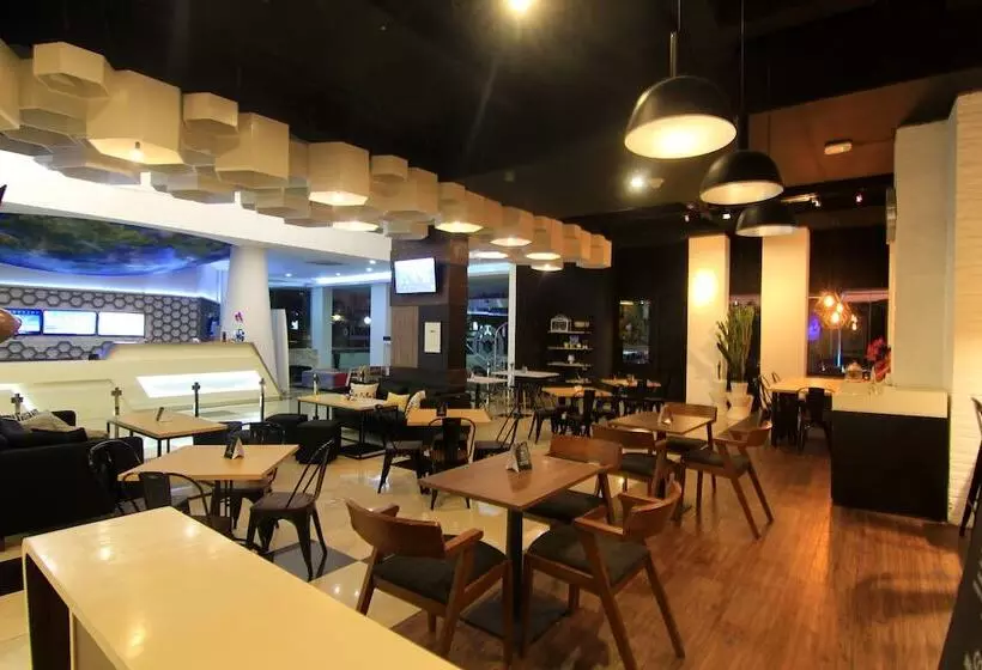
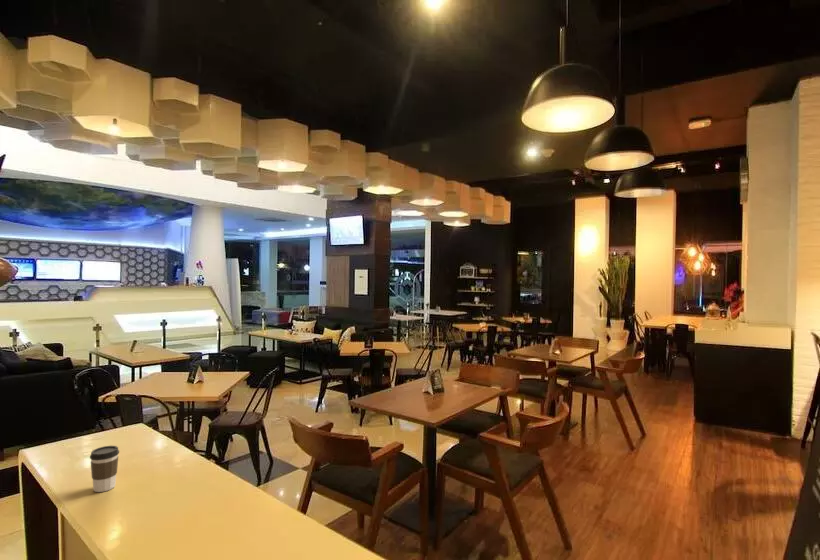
+ coffee cup (104, 468)
